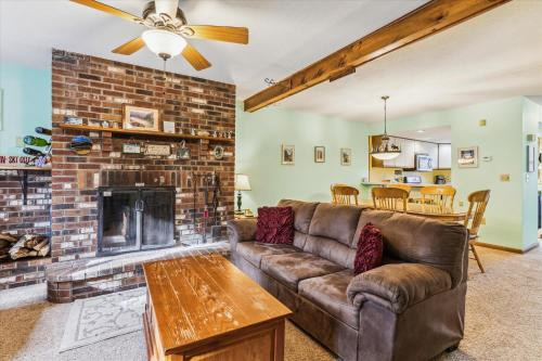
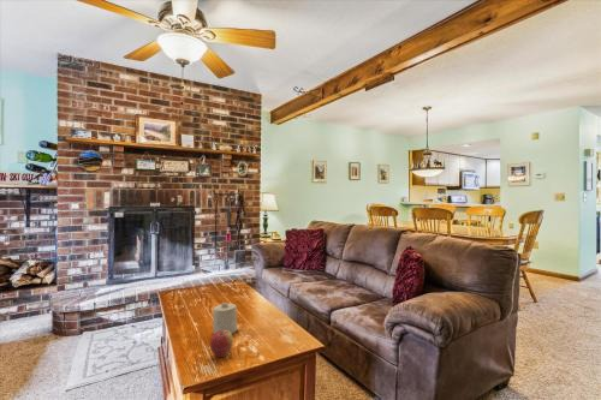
+ apple (221, 342)
+ candle (225, 316)
